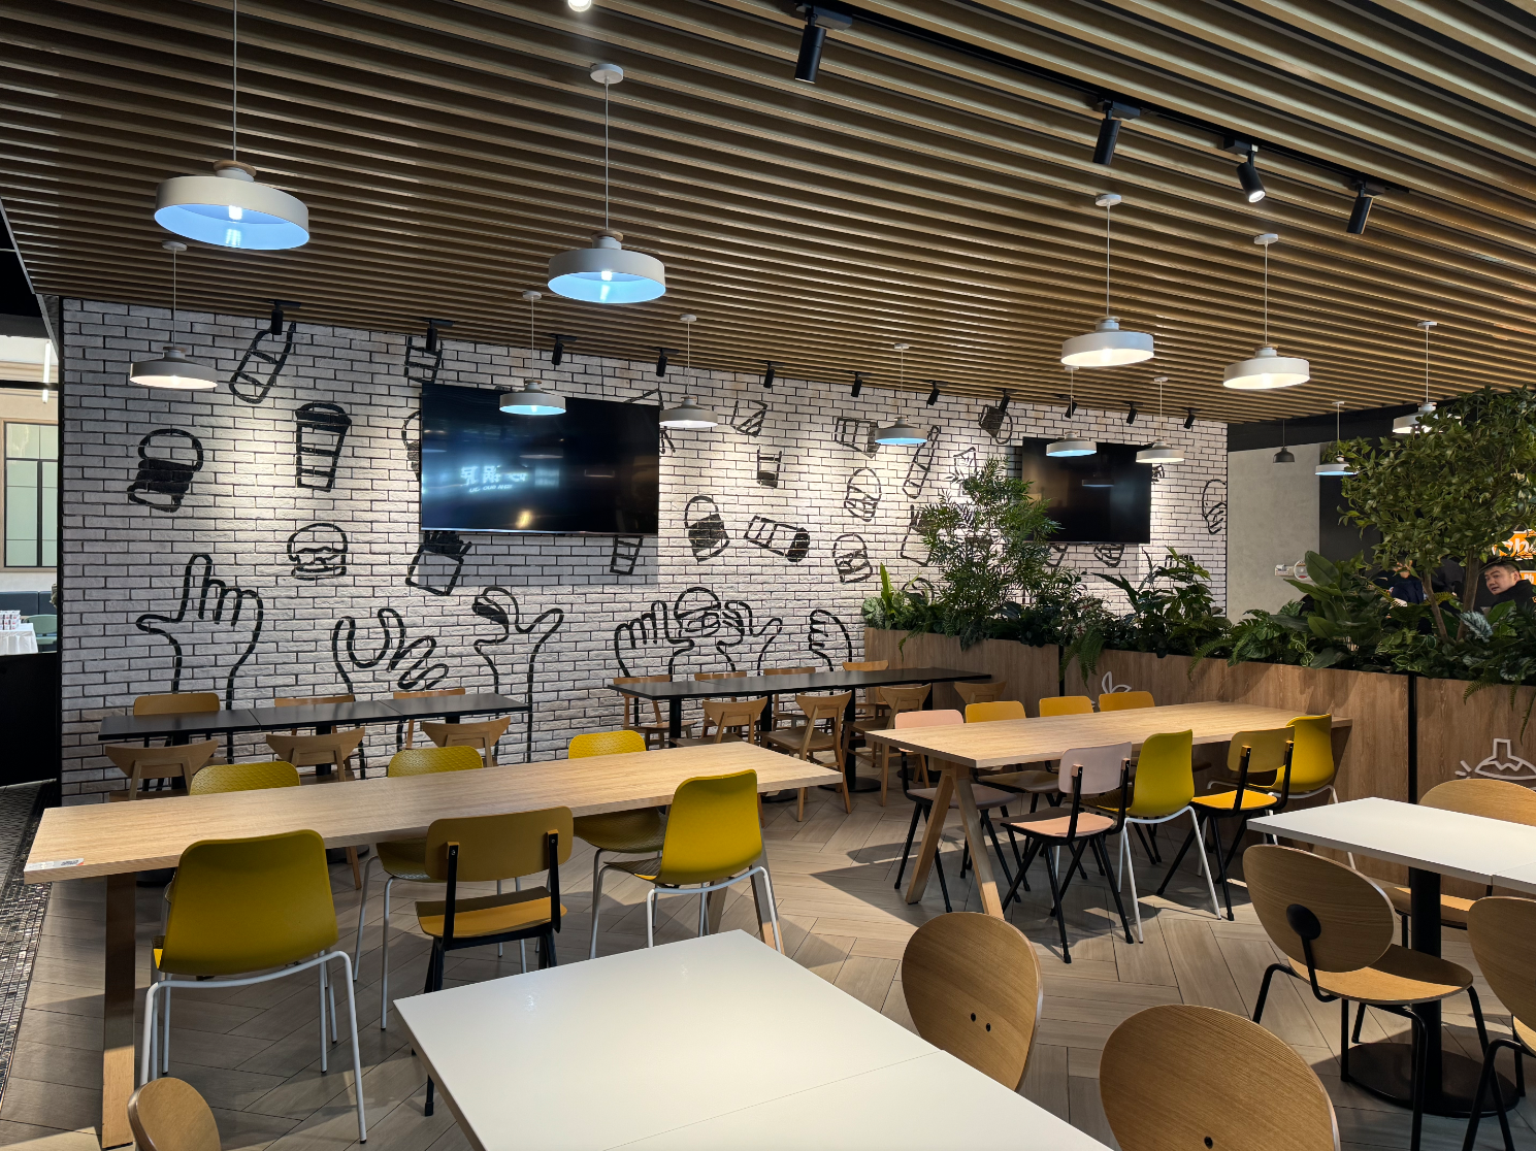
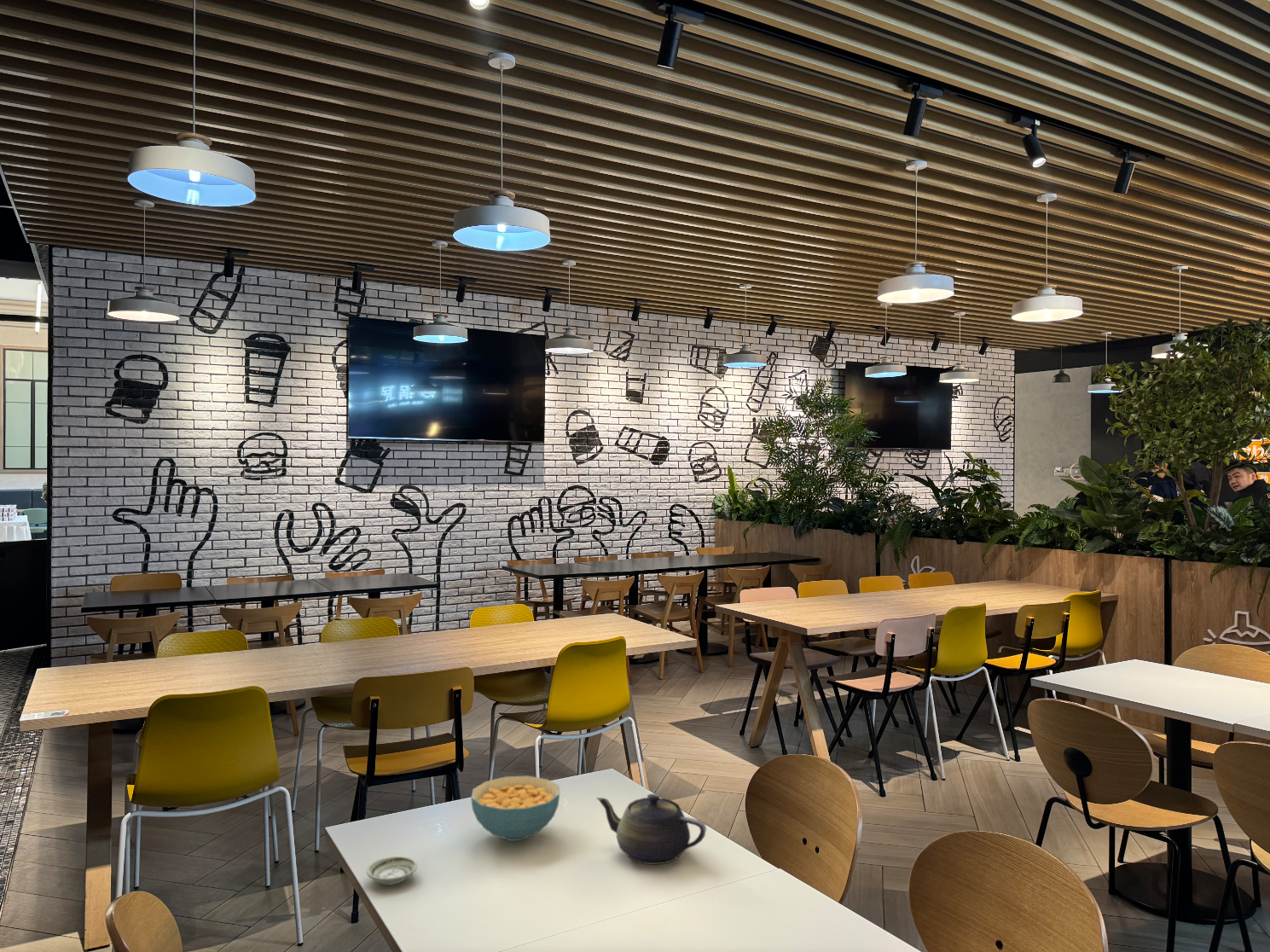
+ teapot (649, 823)
+ cereal bowl (515, 813)
+ saucer (391, 873)
